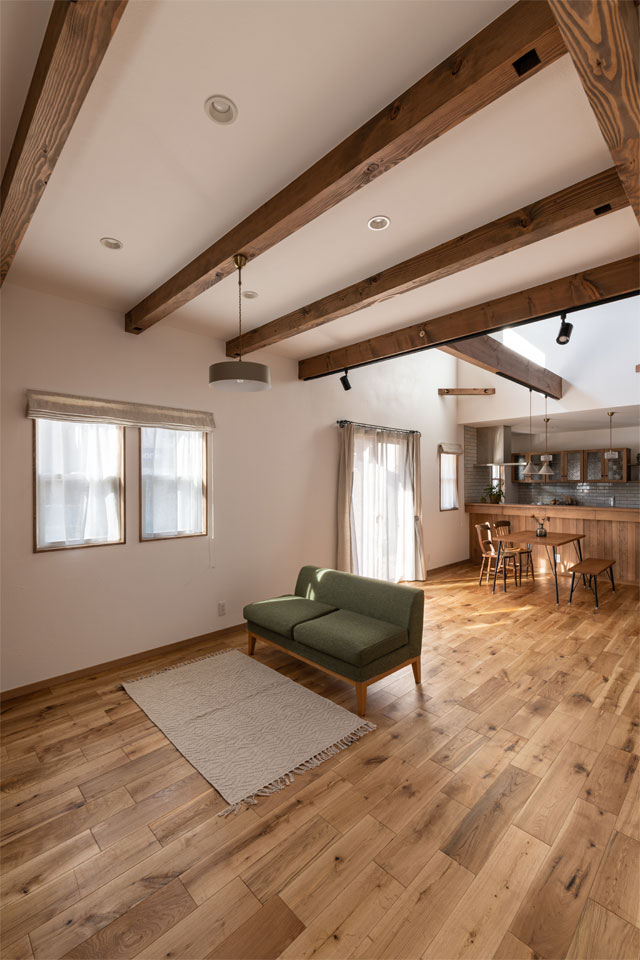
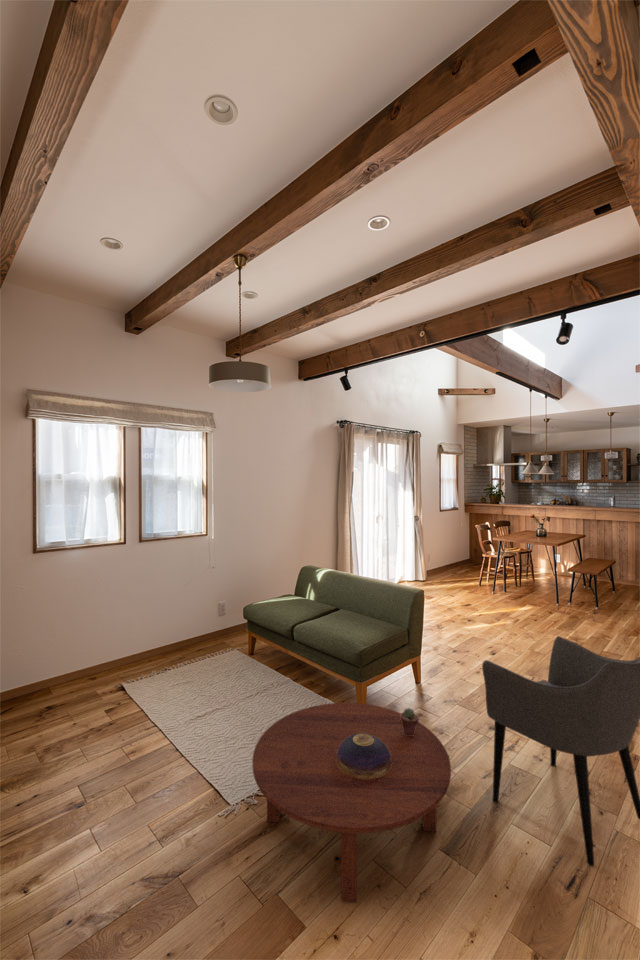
+ decorative bowl (363, 748)
+ coffee table (350, 786)
+ potted succulent (409, 720)
+ armchair (562, 717)
